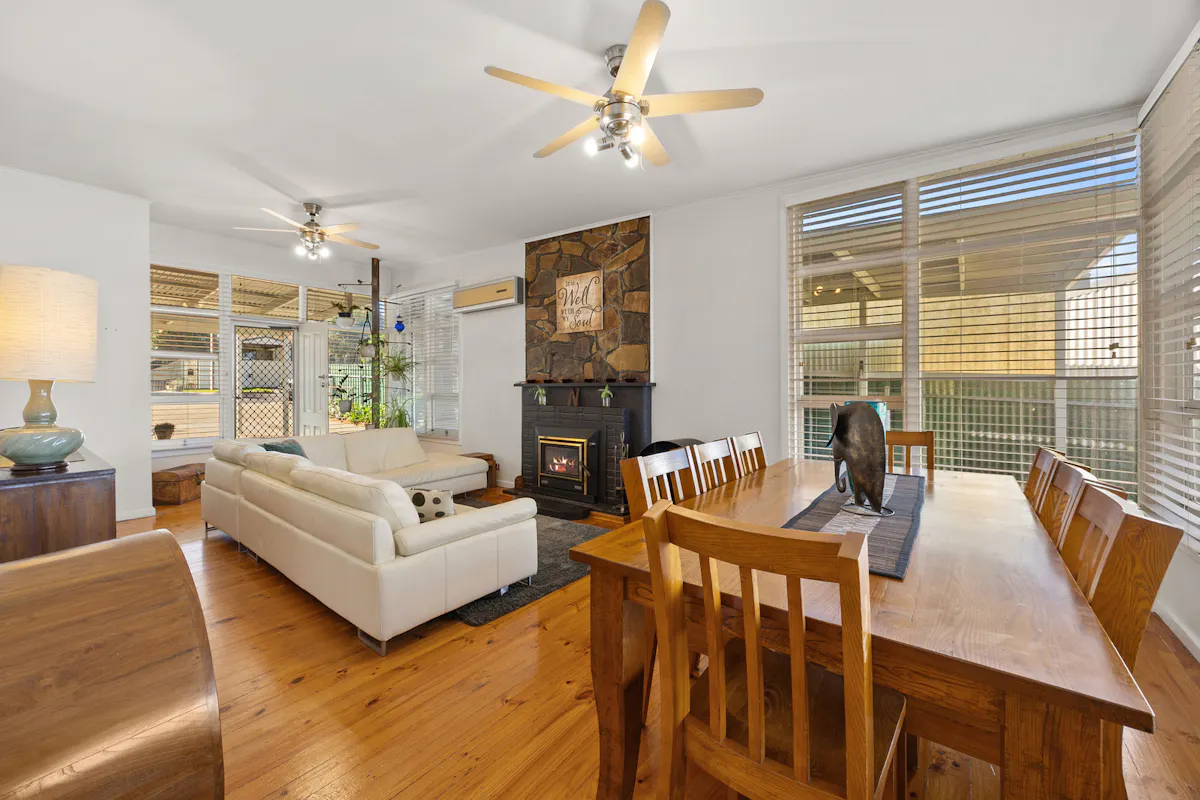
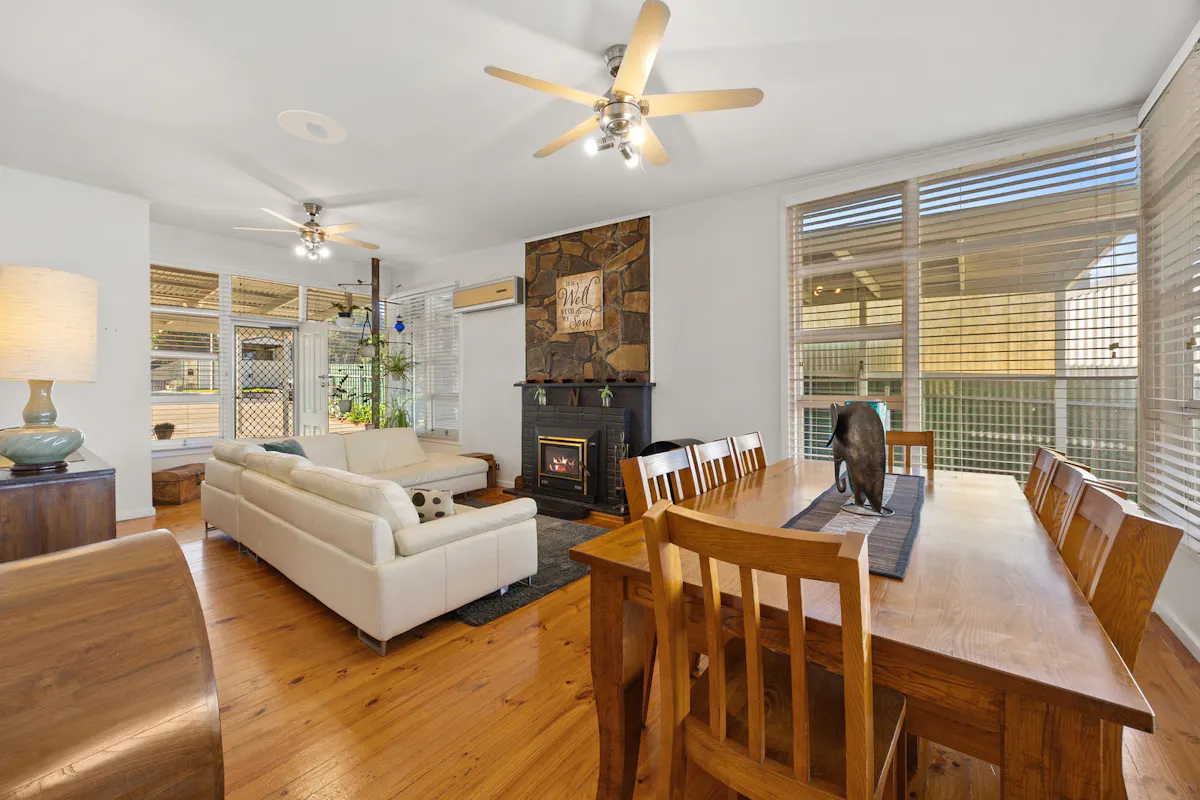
+ recessed light (313, 124)
